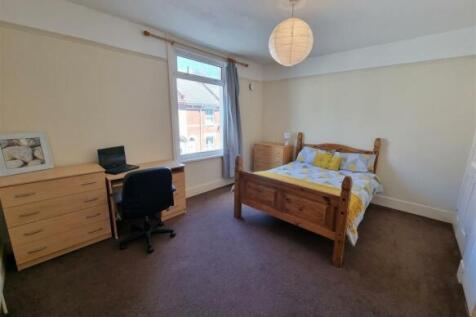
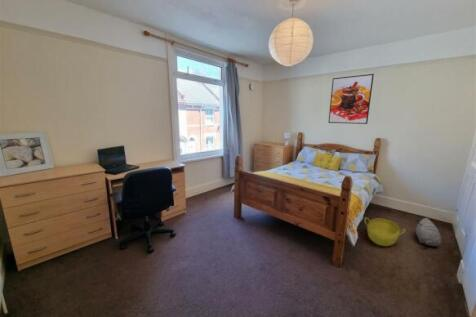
+ basket (382, 231)
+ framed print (349, 100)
+ plush toy (428, 232)
